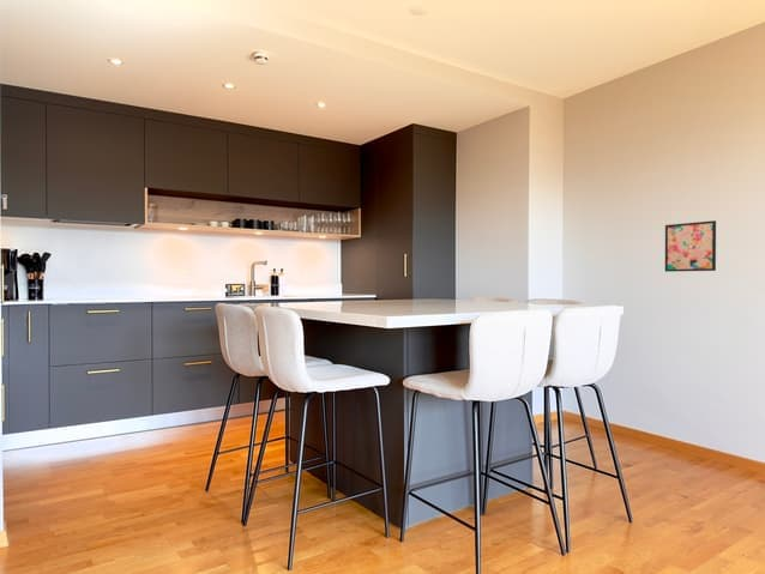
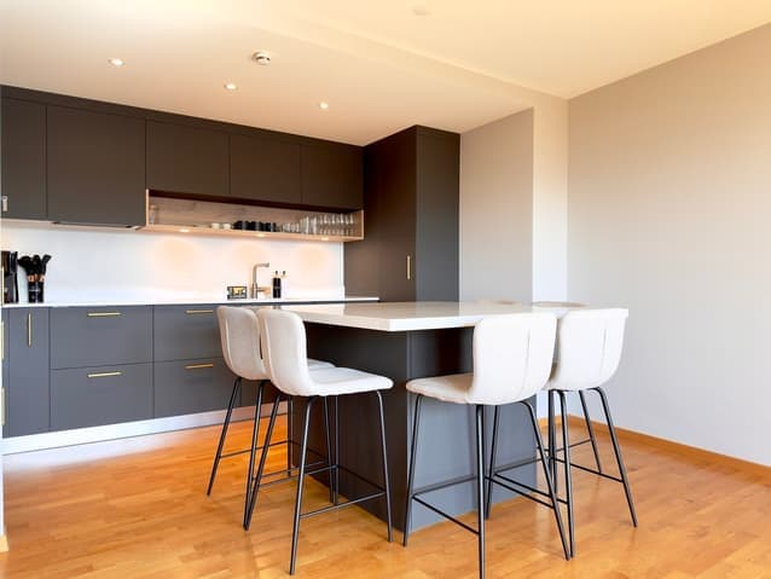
- wall art (689, 247)
